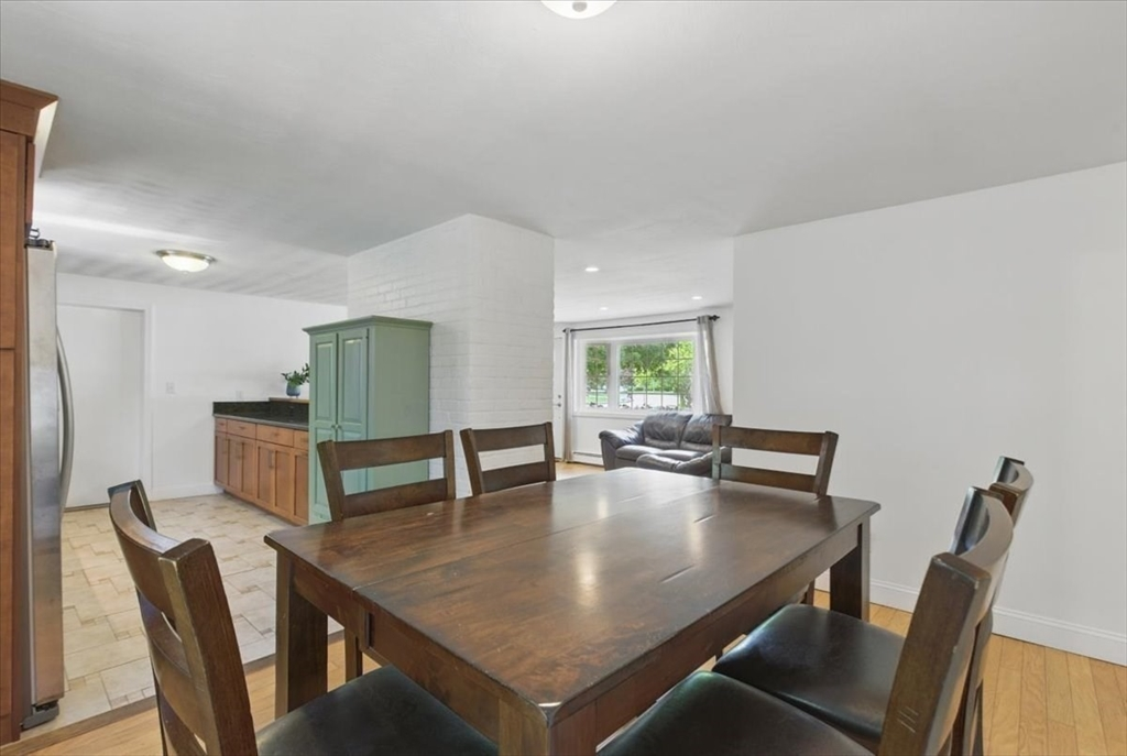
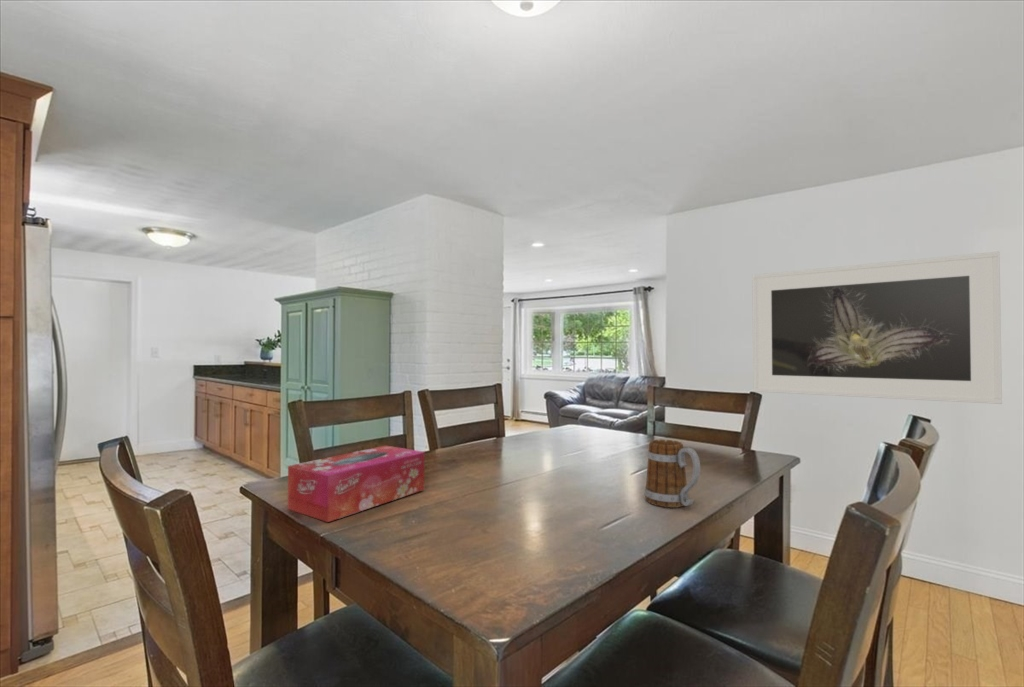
+ mug (673, 474)
+ tissue box (360, 478)
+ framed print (860, 330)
